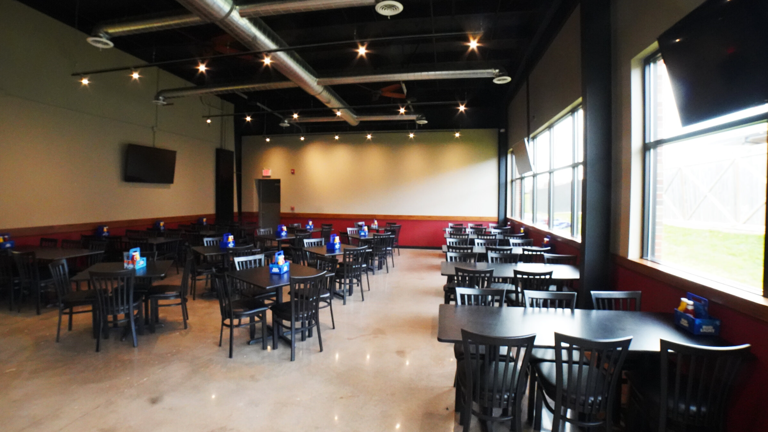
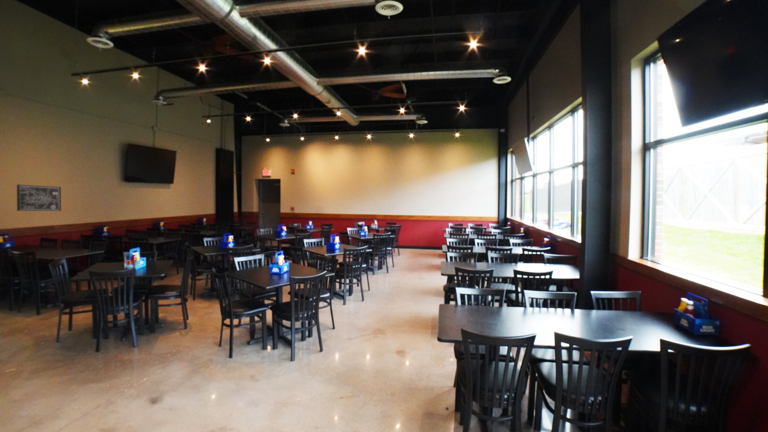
+ wall art (40, 198)
